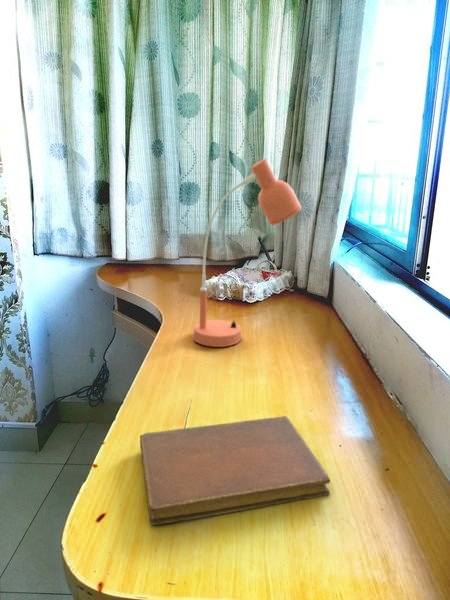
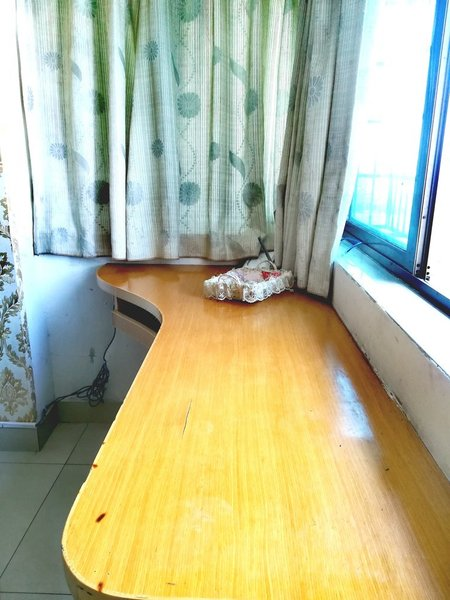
- desk lamp (270, 224)
- notebook (228, 461)
